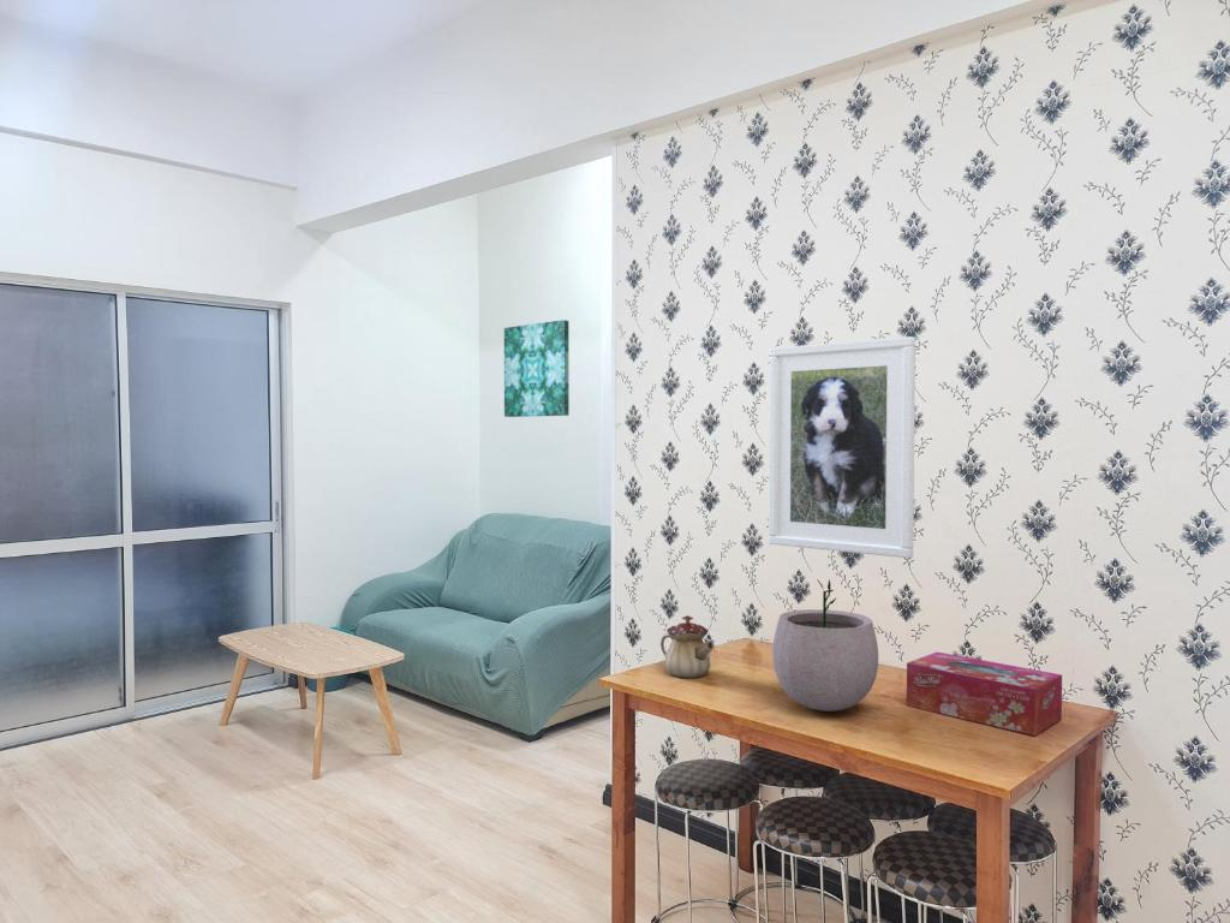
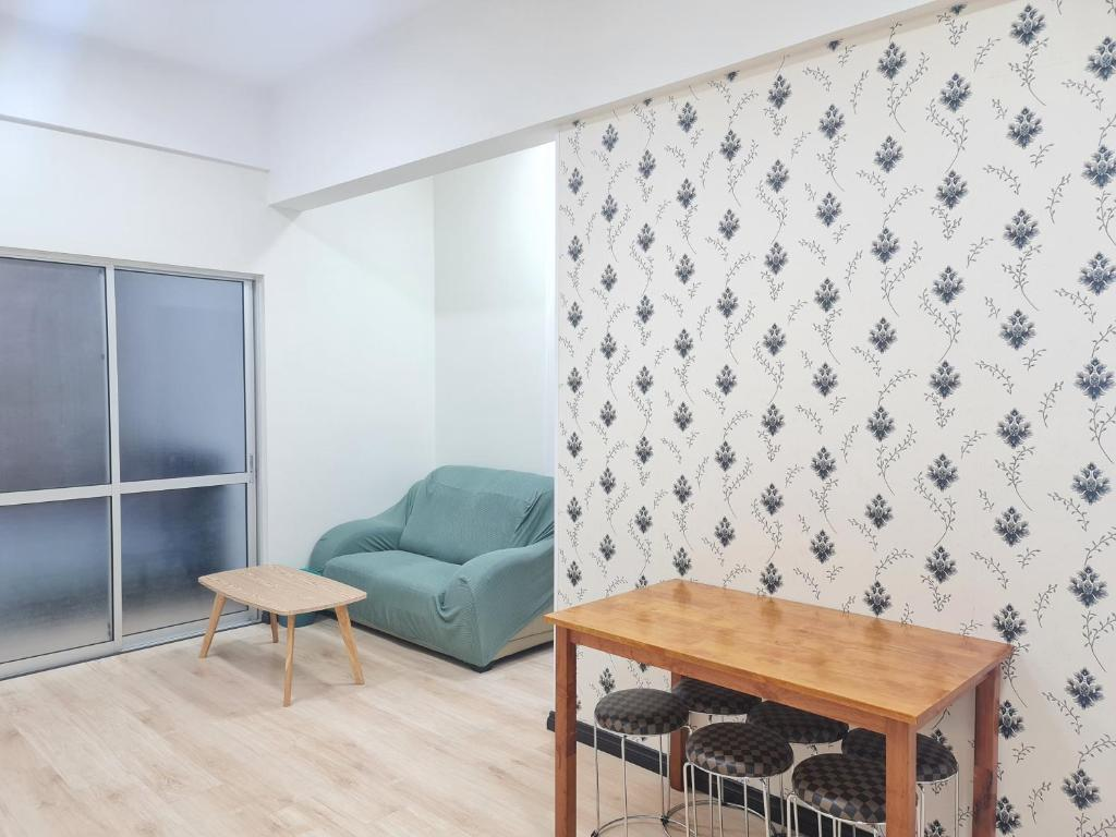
- wall art (535, 370)
- tissue box (981, 690)
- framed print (837, 446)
- plant pot (824, 643)
- teapot (685, 643)
